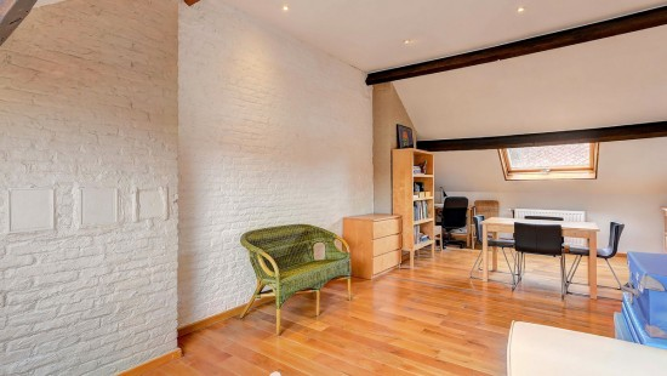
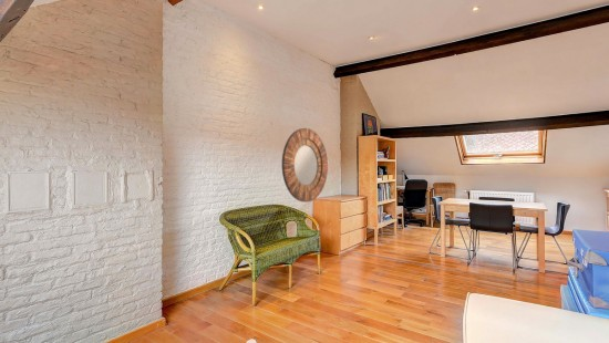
+ home mirror (307, 165)
